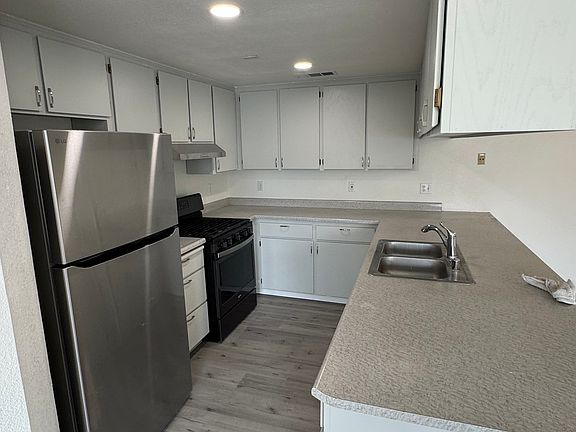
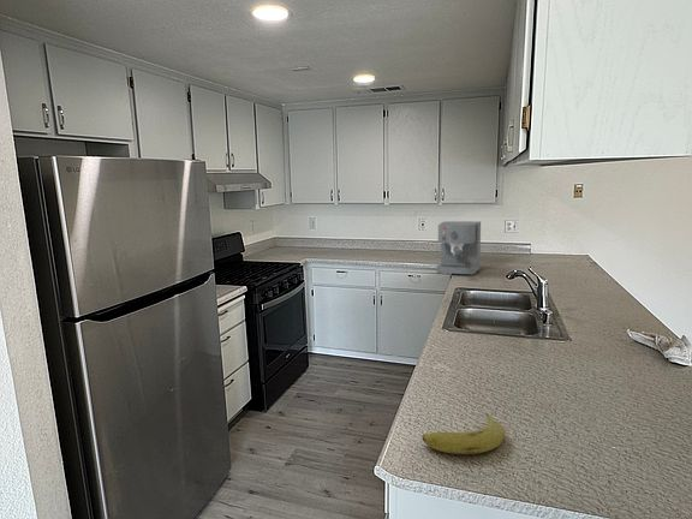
+ coffee maker (460, 247)
+ fruit (463, 432)
